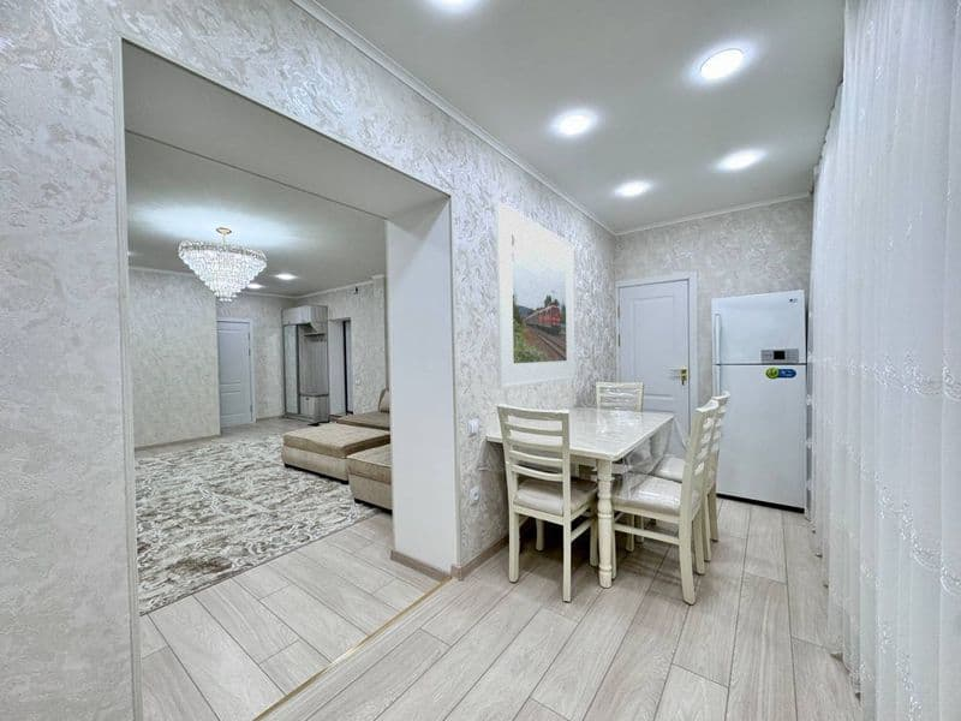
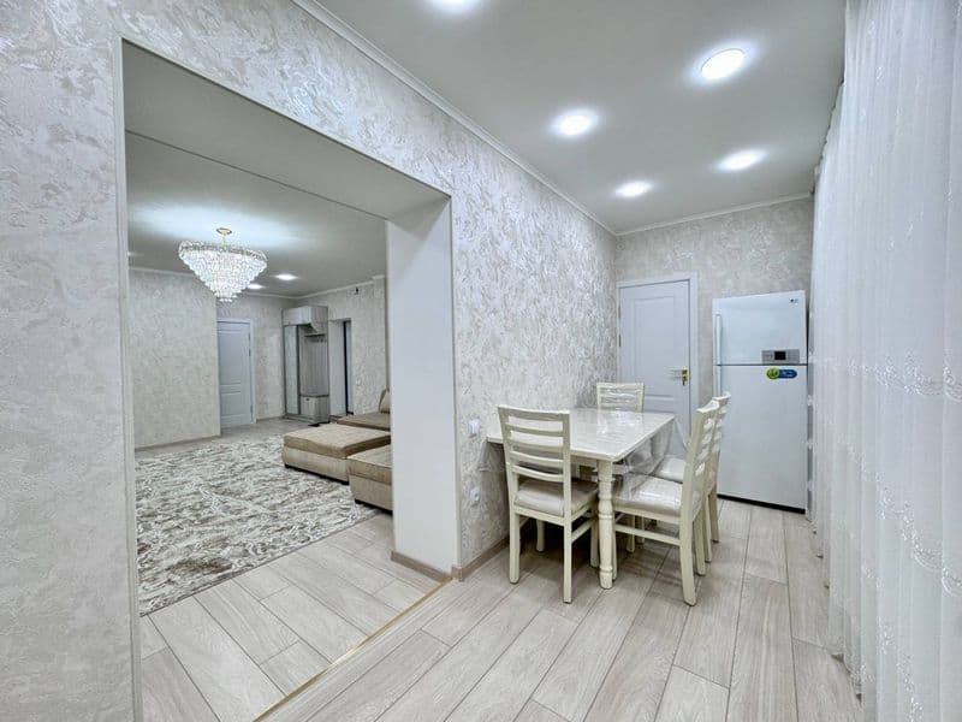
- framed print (542, 304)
